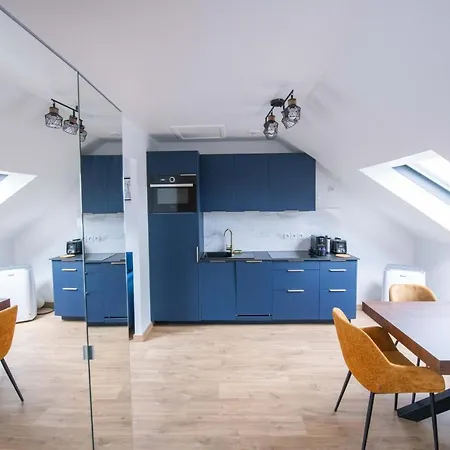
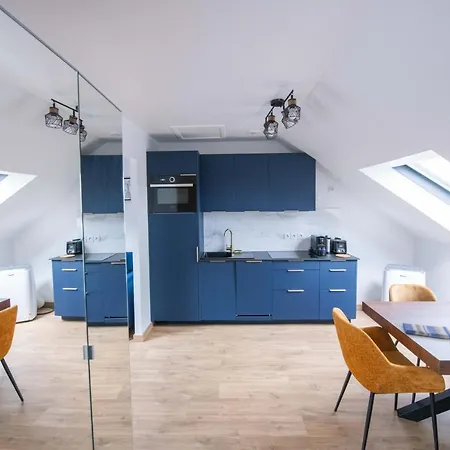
+ dish towel (426, 329)
